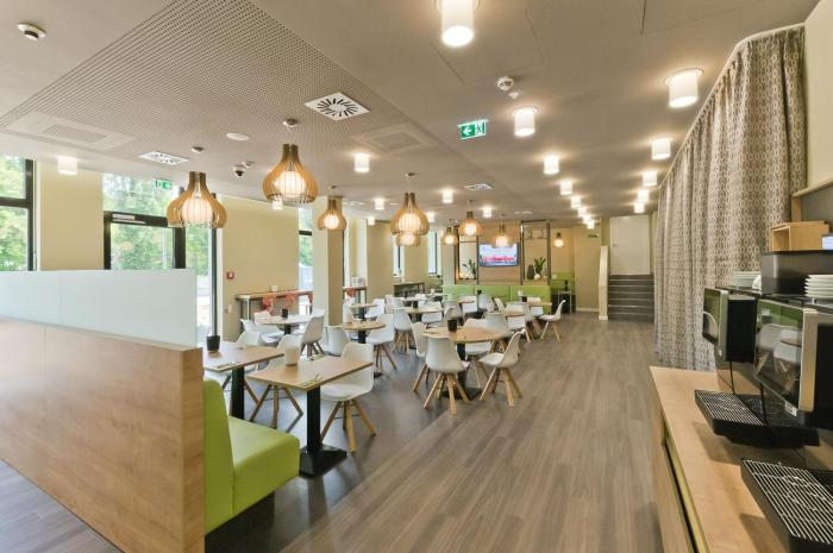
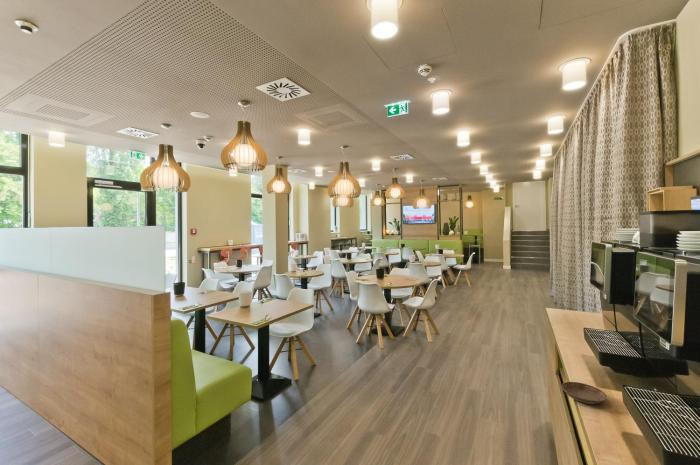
+ saucer (583, 393)
